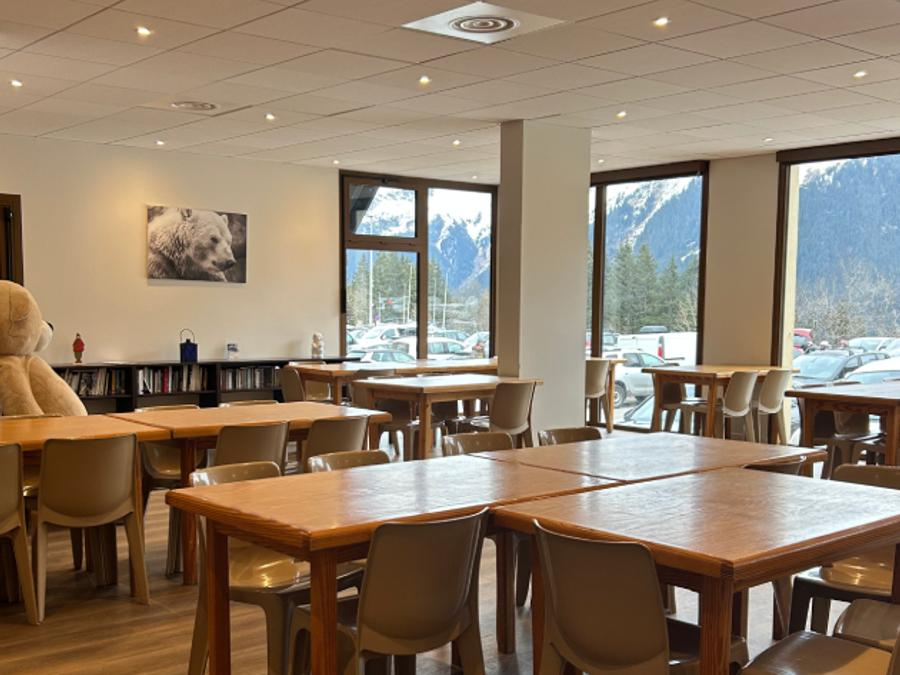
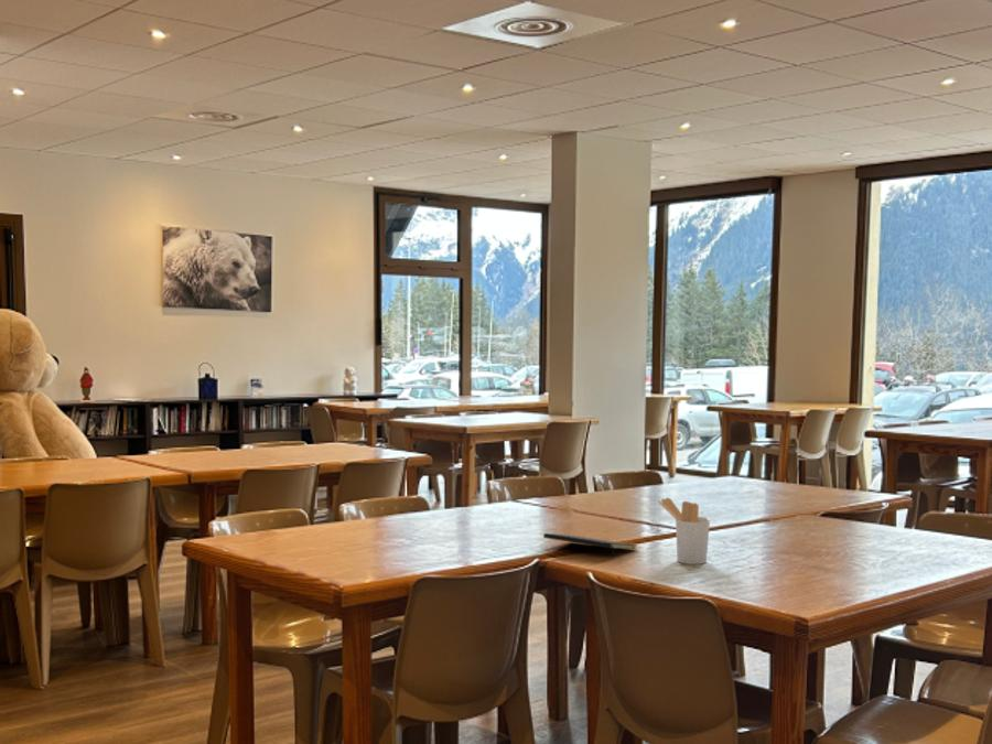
+ utensil holder (683, 529)
+ notepad (590, 541)
